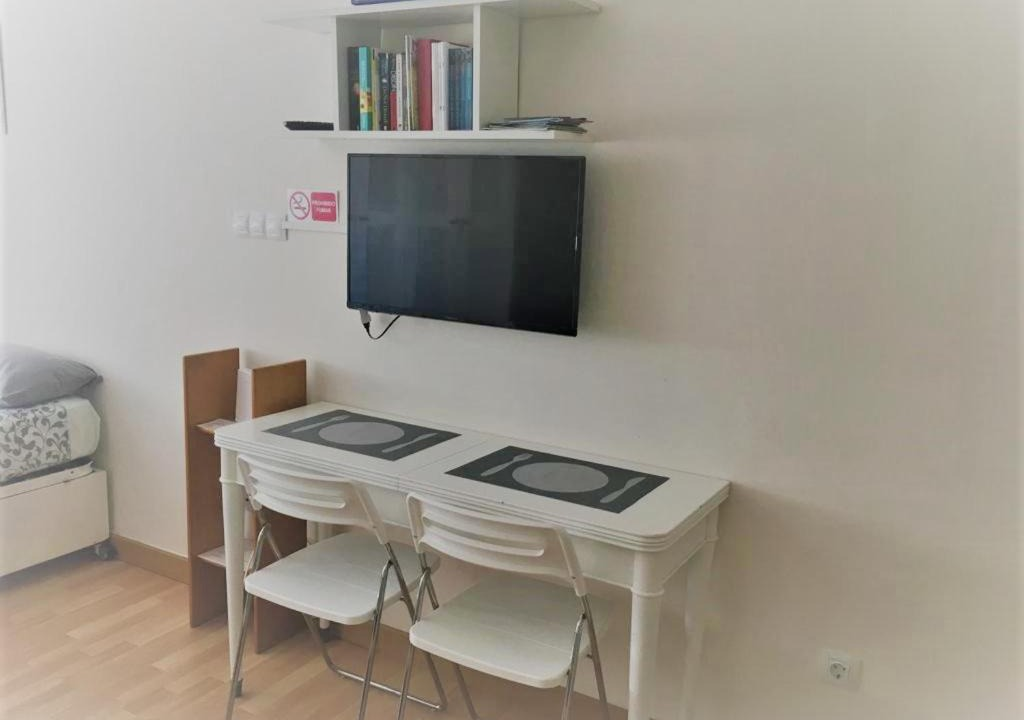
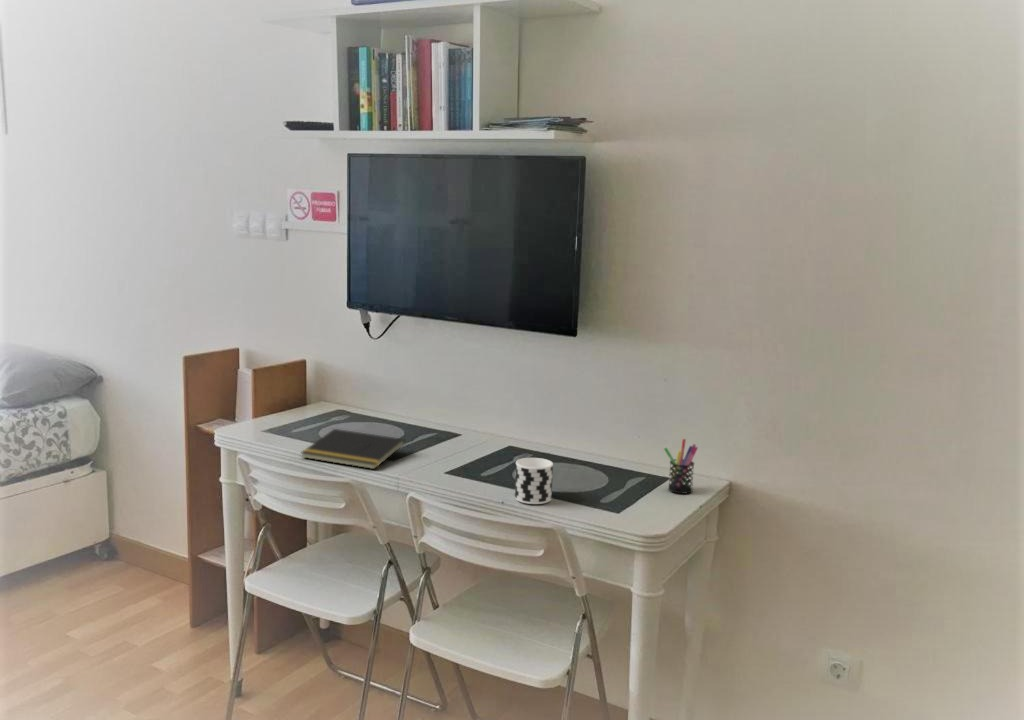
+ notepad (353, 448)
+ cup (537, 479)
+ pen holder (679, 465)
